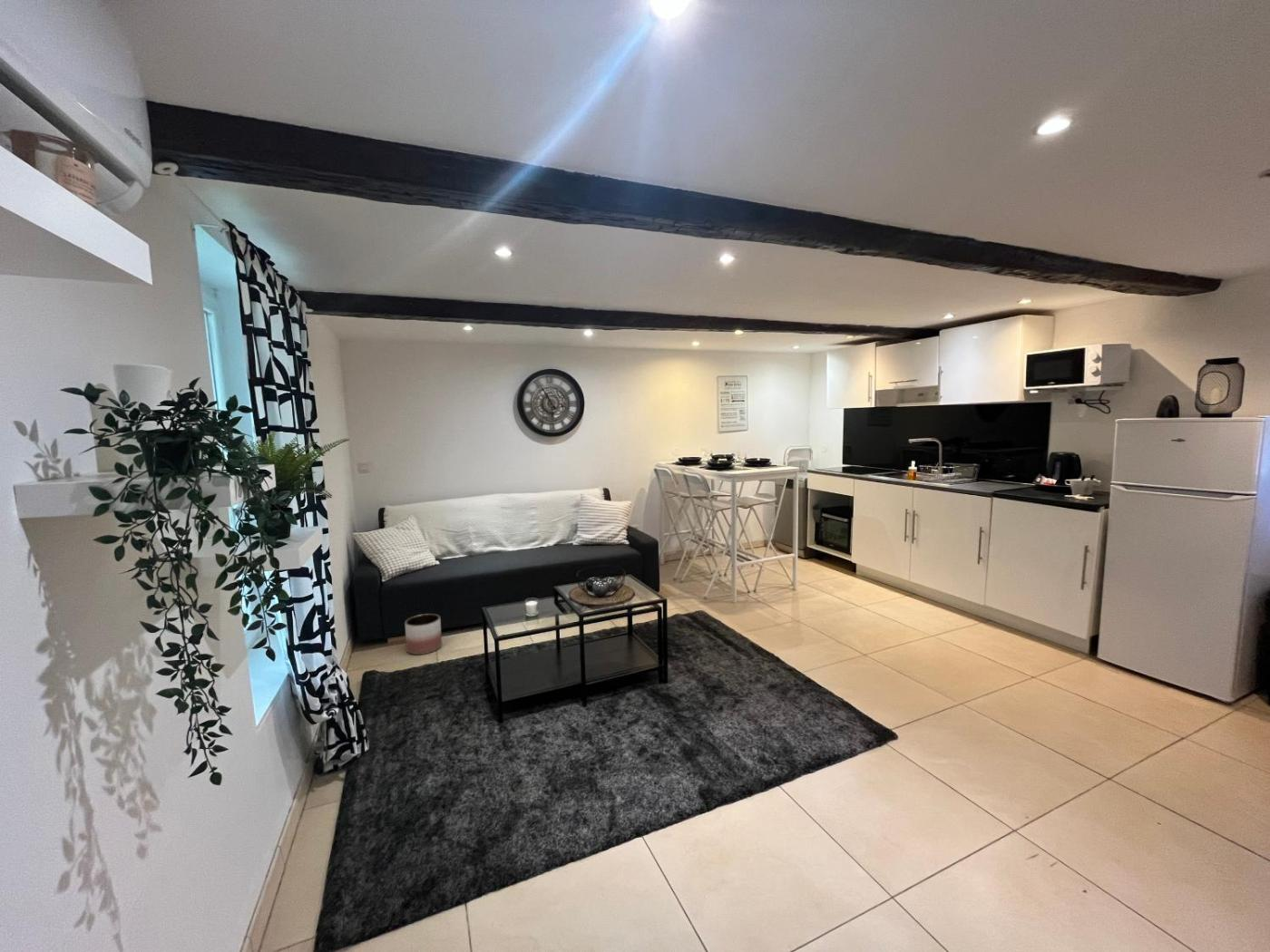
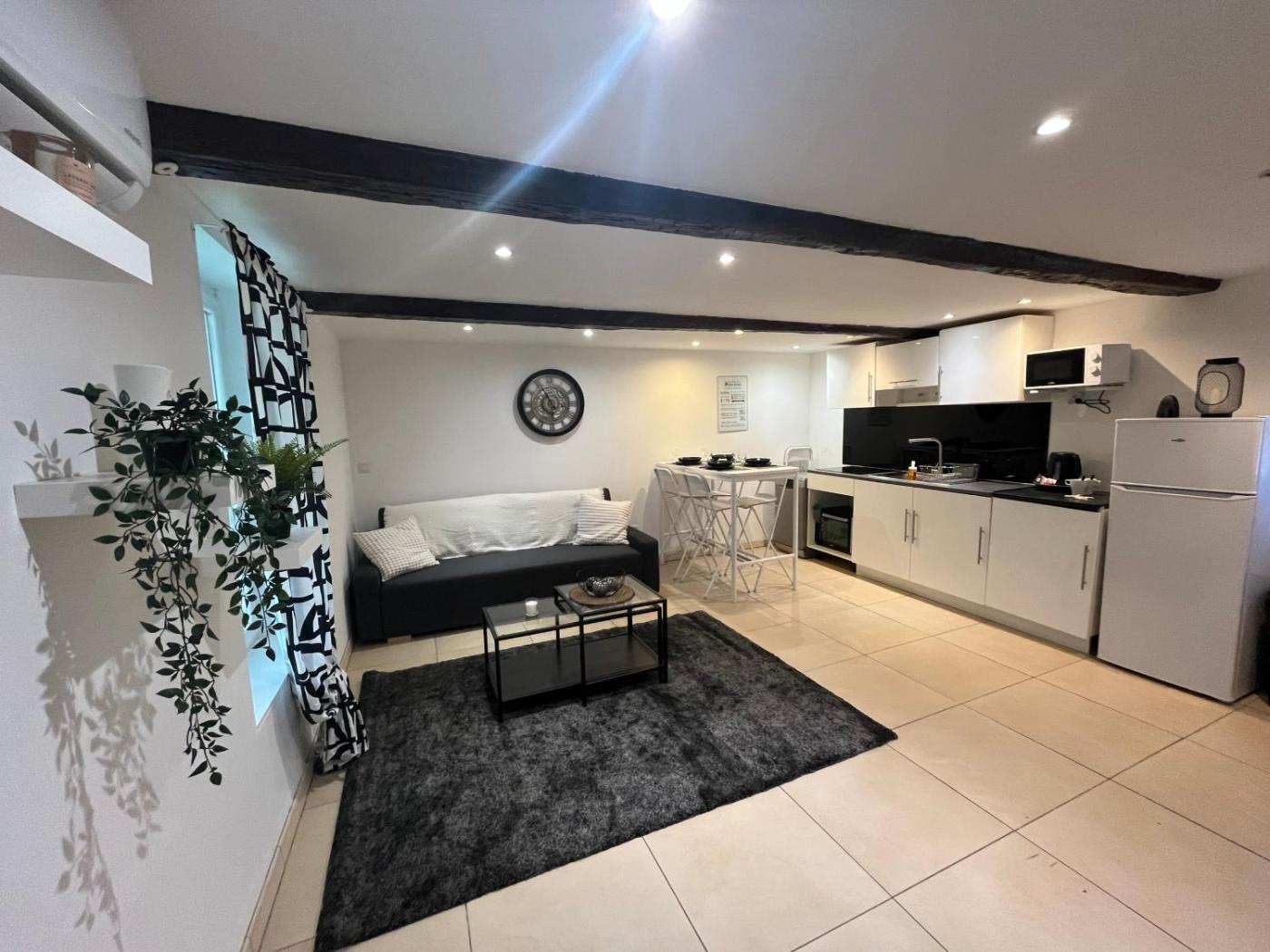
- planter (424, 634)
